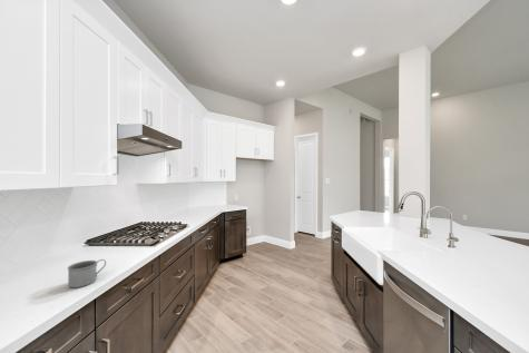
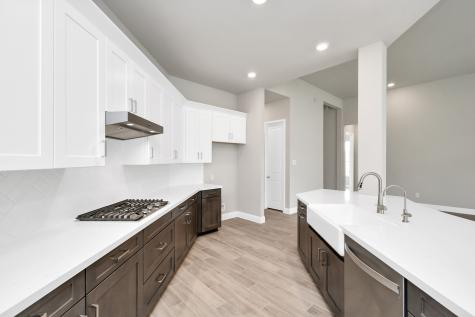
- mug (85, 272)
